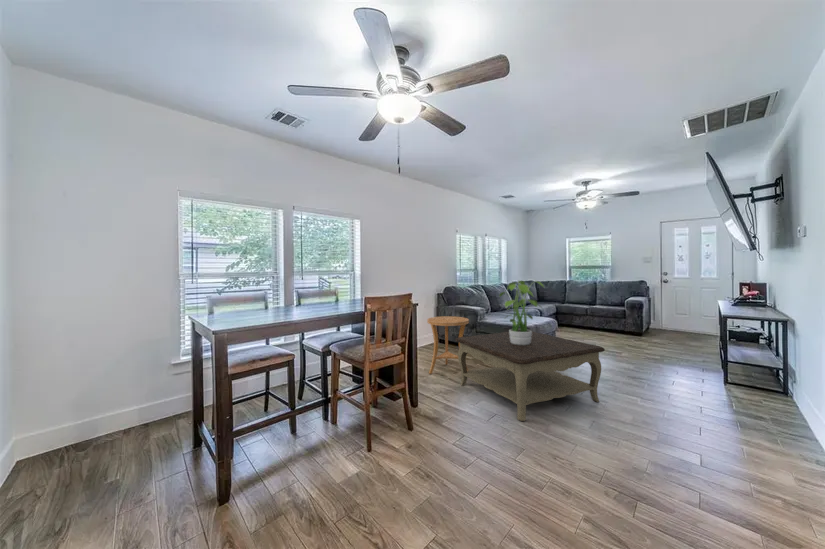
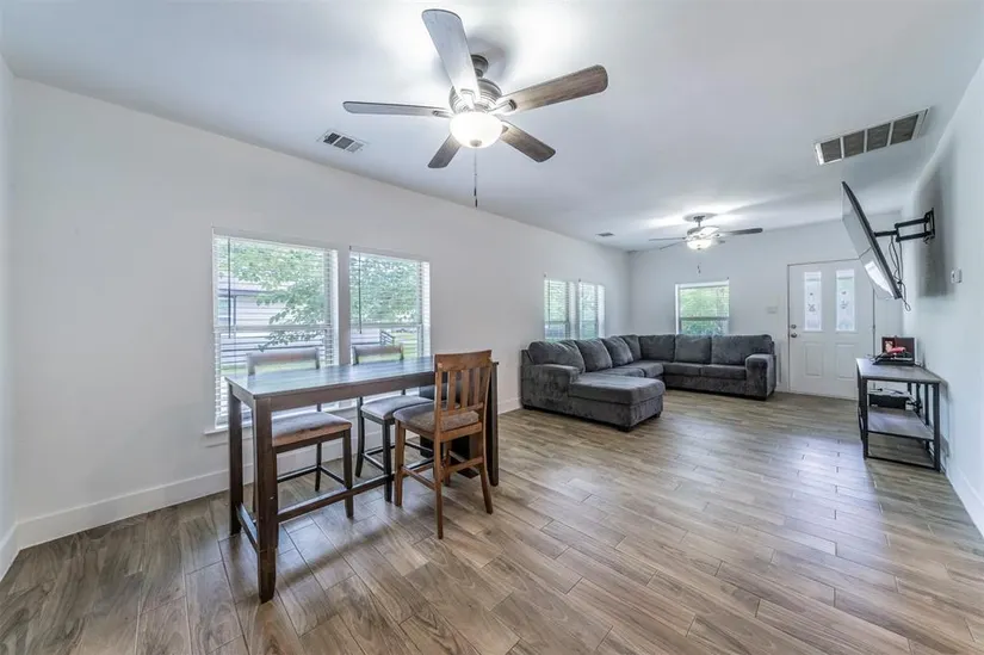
- potted plant (523, 311)
- side table (447, 344)
- coffee table (524, 367)
